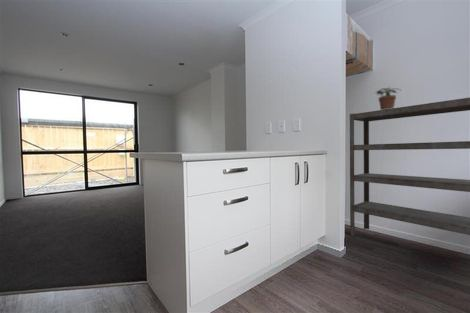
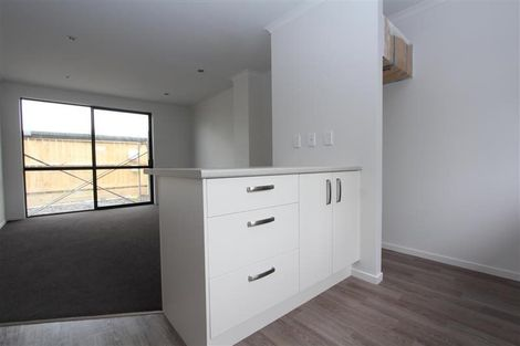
- potted plant (387, 99)
- shelving unit (412, 177)
